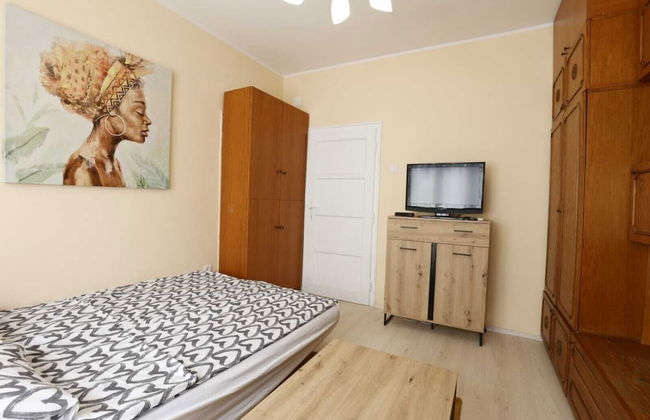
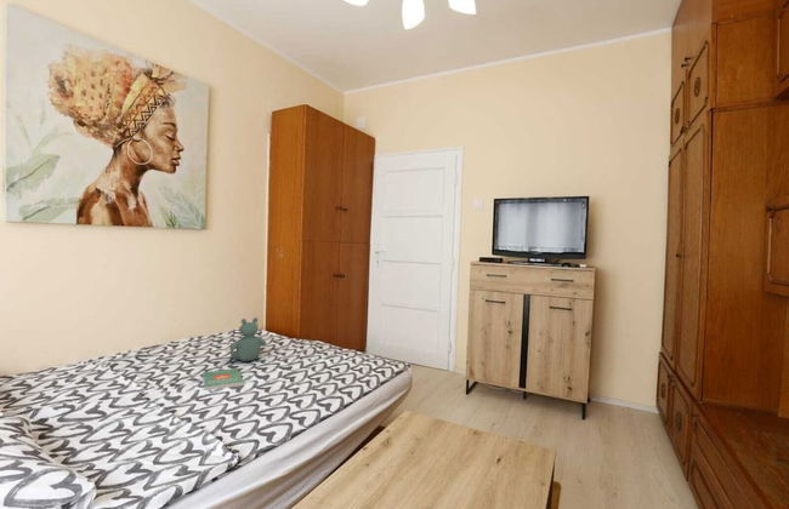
+ book (222, 378)
+ stuffed bear (246, 338)
